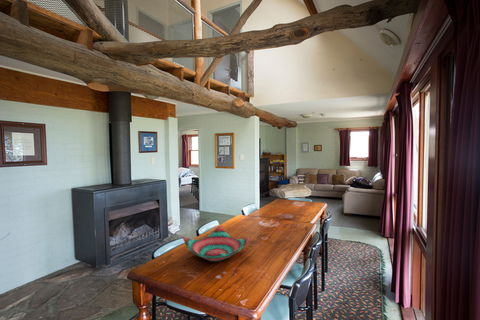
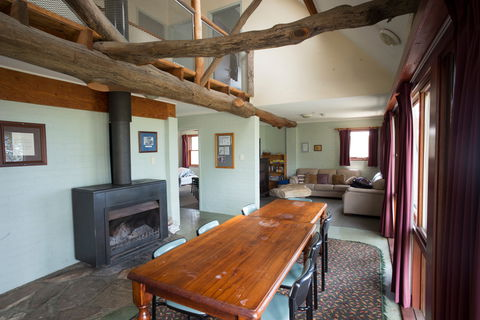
- decorative bowl (216, 245)
